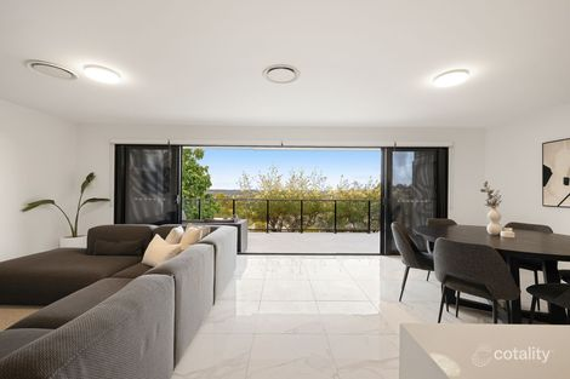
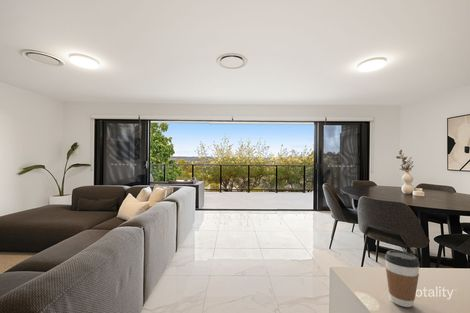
+ coffee cup (401, 278)
